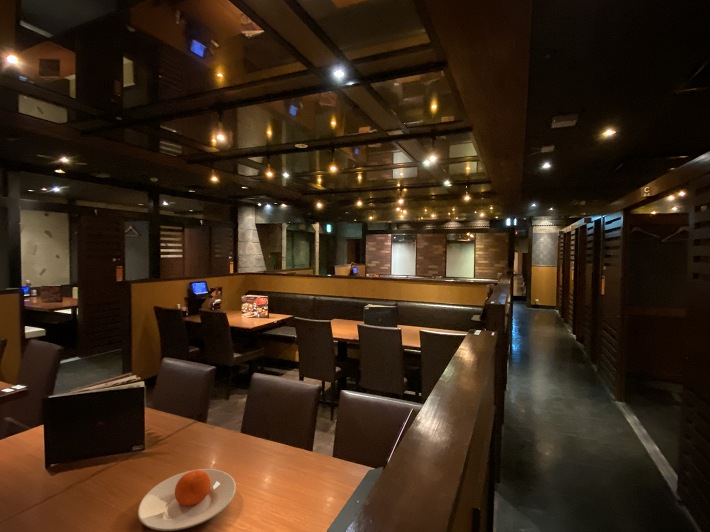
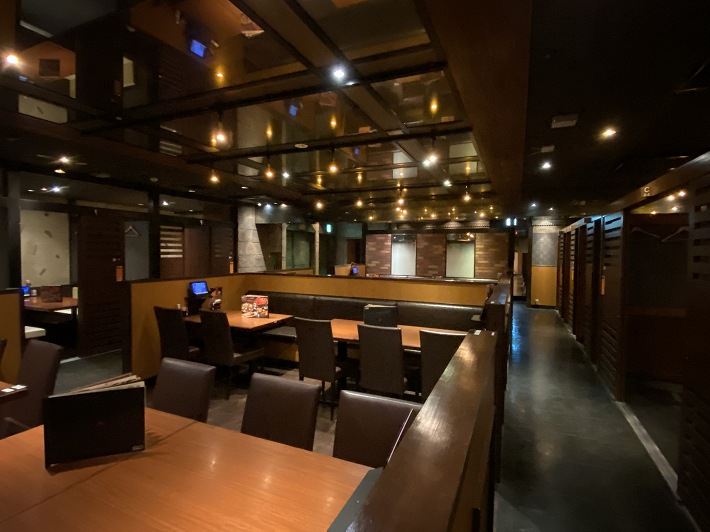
- plate (189, 492)
